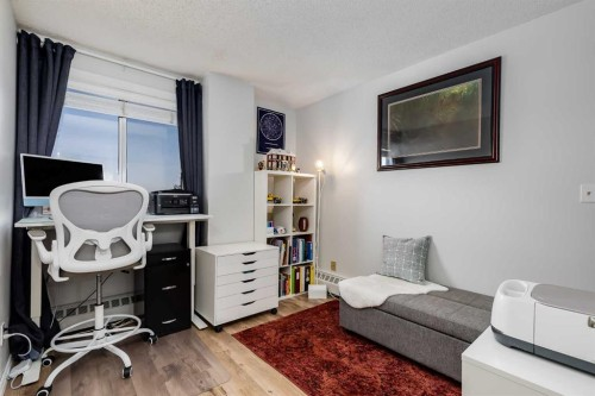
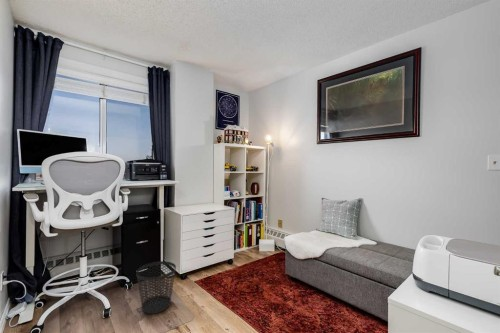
+ wastebasket (156, 288)
